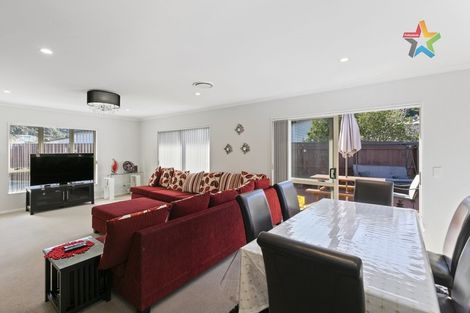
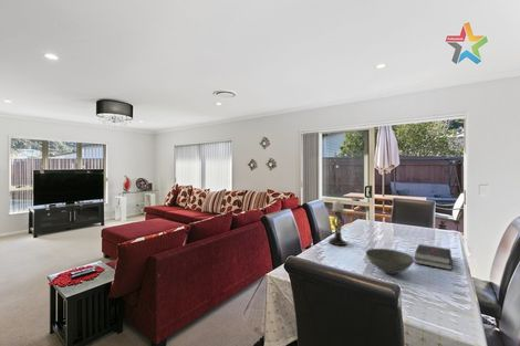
+ hardback book (433, 255)
+ bowl (388, 263)
+ candle holder (337, 221)
